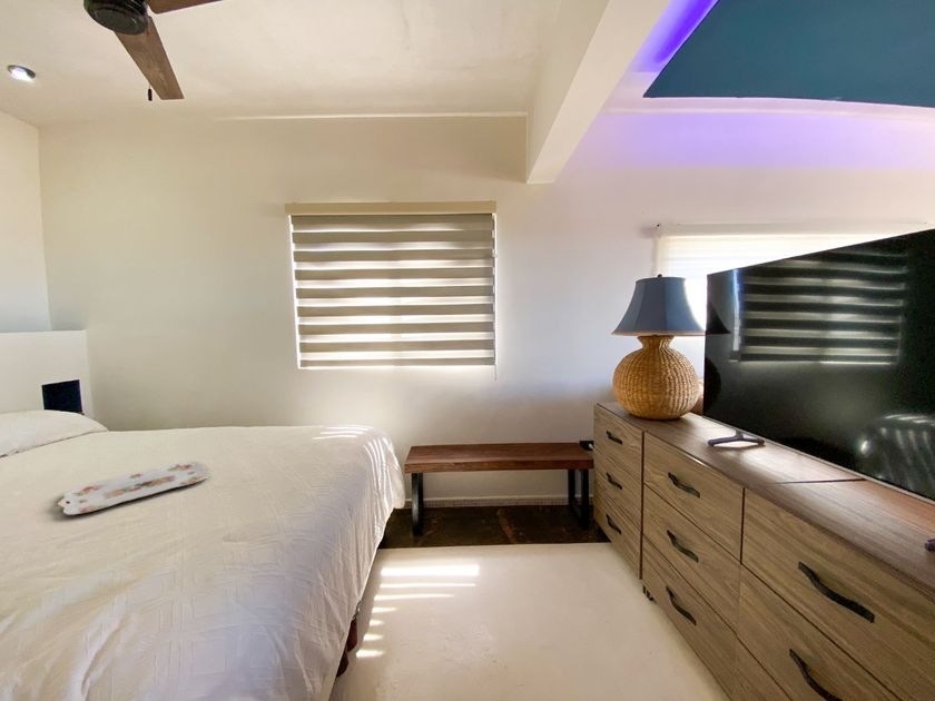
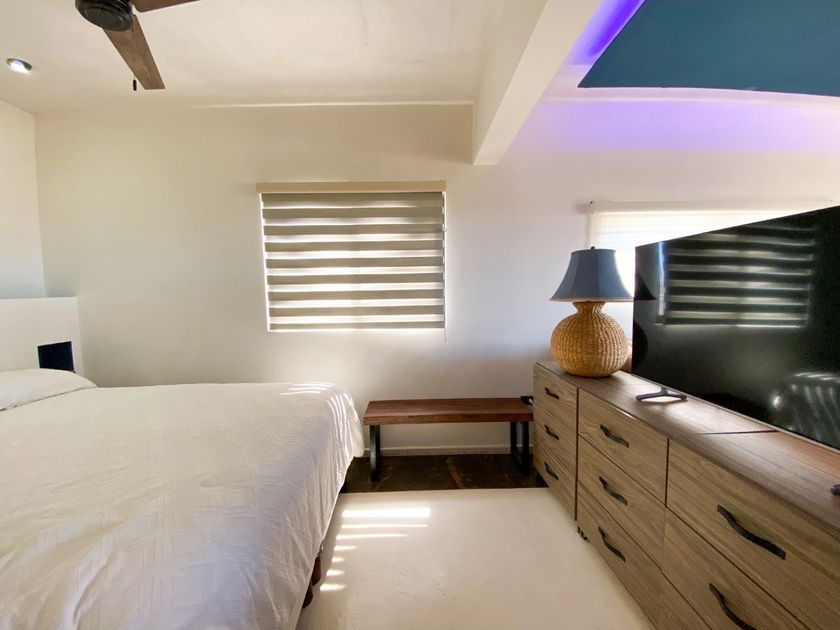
- serving tray (141, 484)
